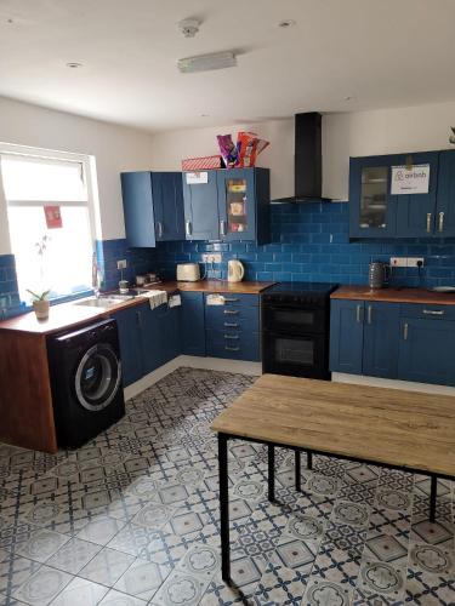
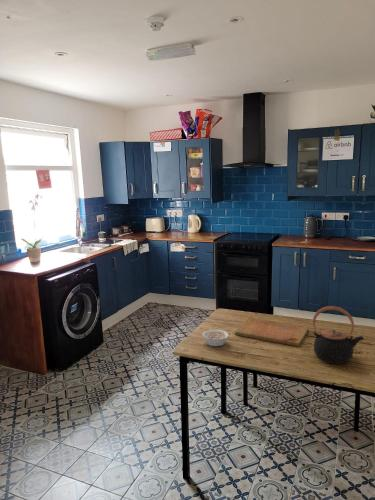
+ cutting board (271, 330)
+ teapot (337, 332)
+ legume (216, 337)
